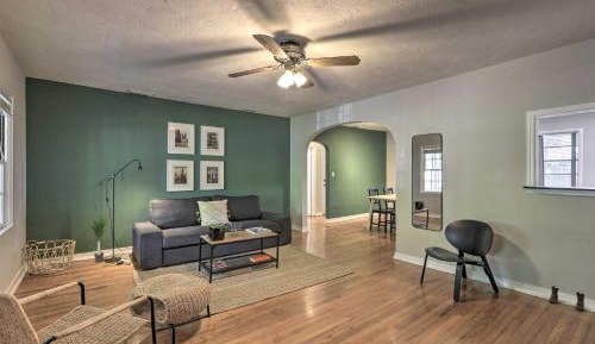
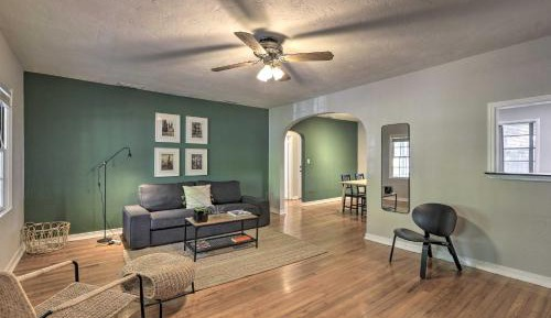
- boots (557, 298)
- potted plant (98, 236)
